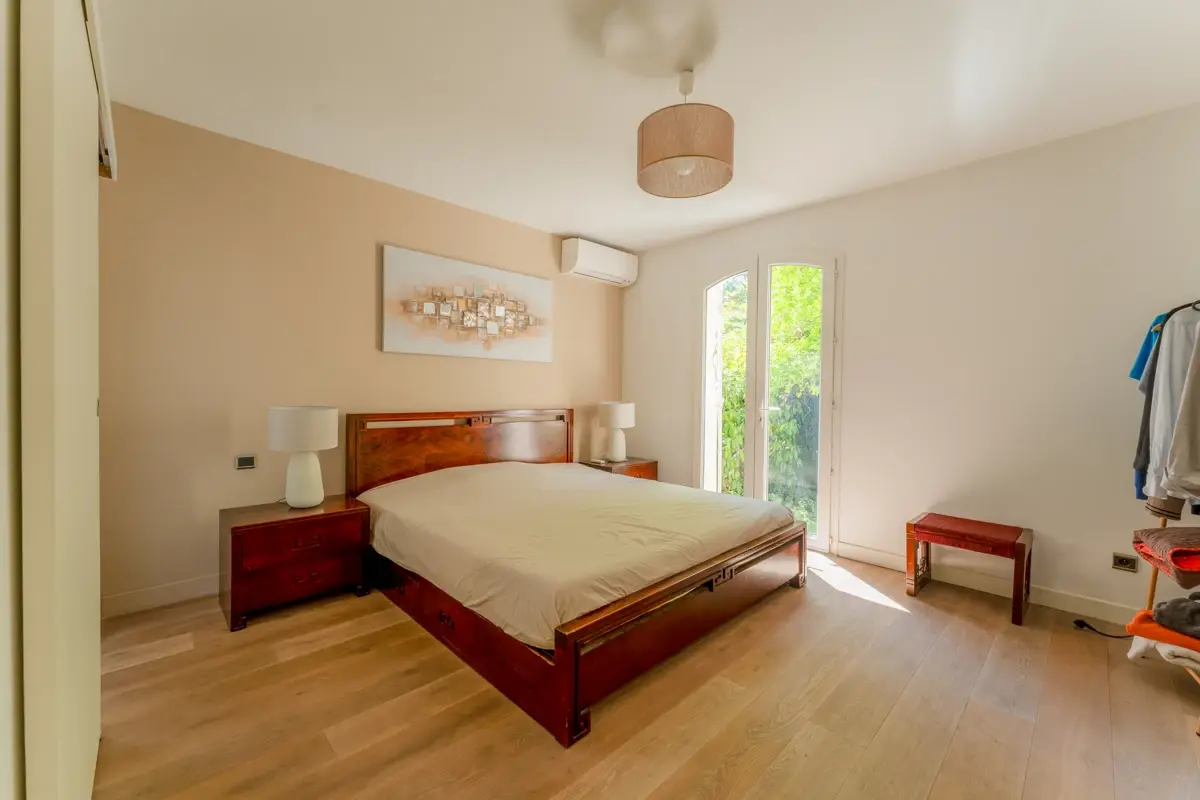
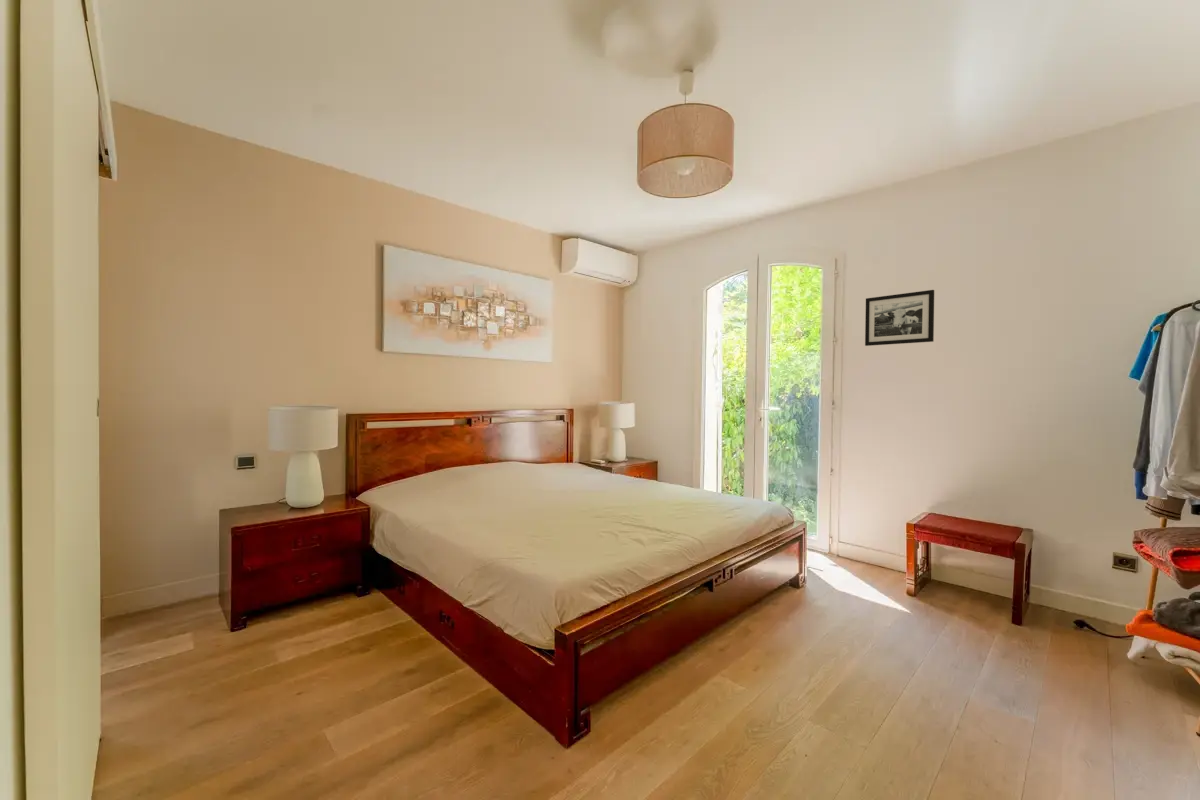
+ picture frame (898, 319)
